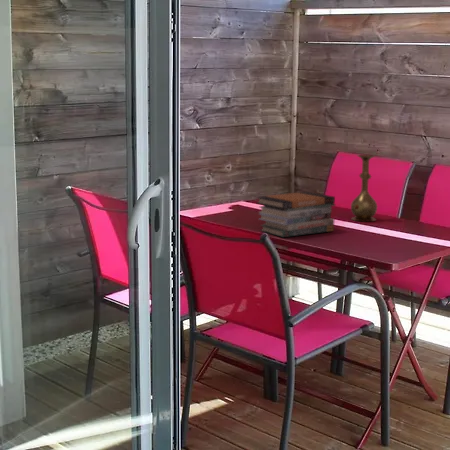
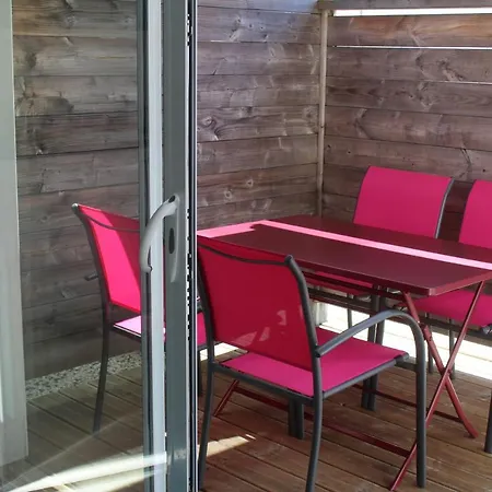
- book stack (295, 213)
- vase (364, 187)
